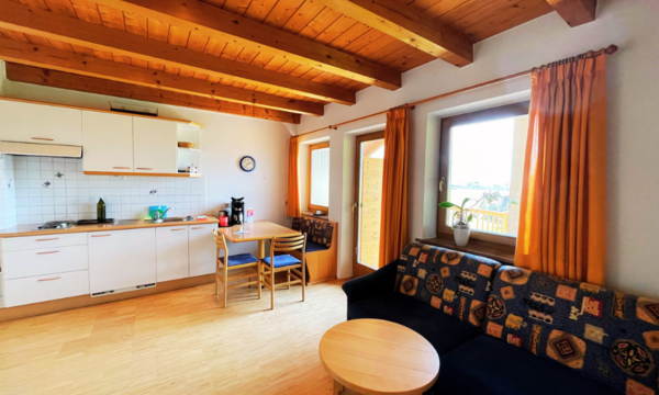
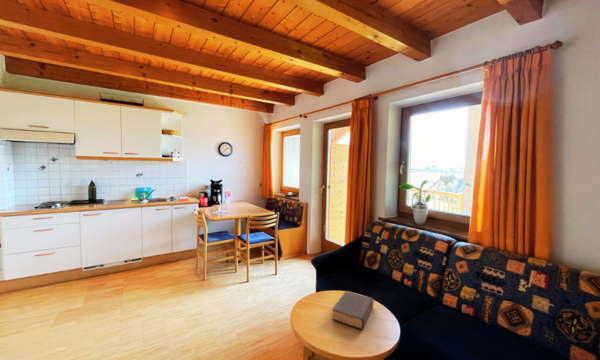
+ book (353, 308)
